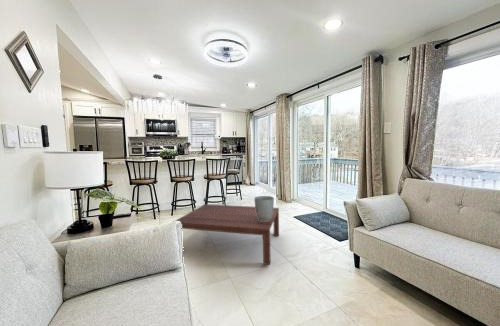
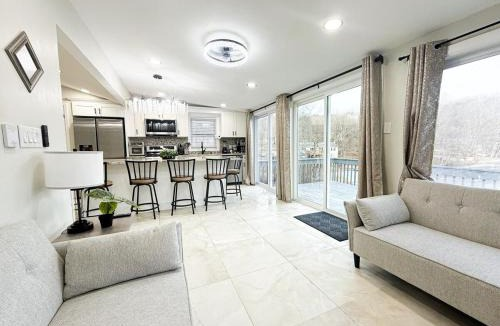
- coffee table (231, 228)
- ceramic pot (264, 208)
